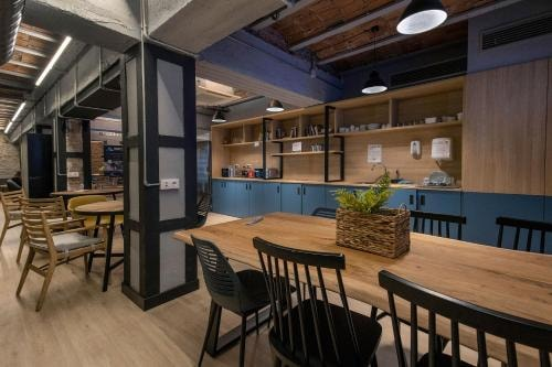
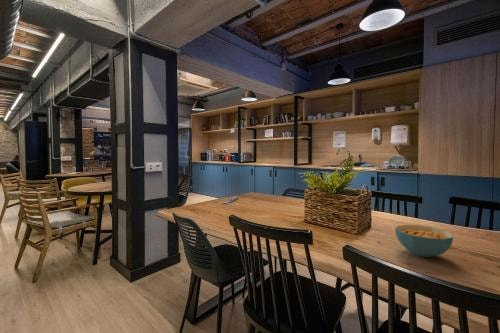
+ cereal bowl (422, 242)
